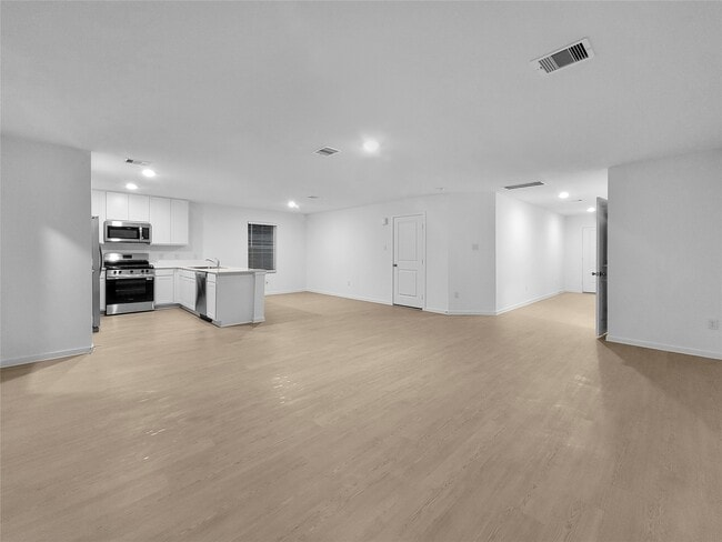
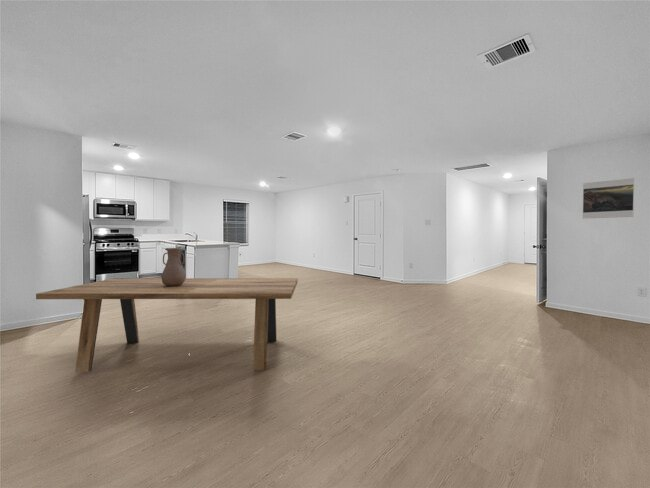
+ vase (173, 266)
+ dining table (189, 298)
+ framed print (607, 199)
